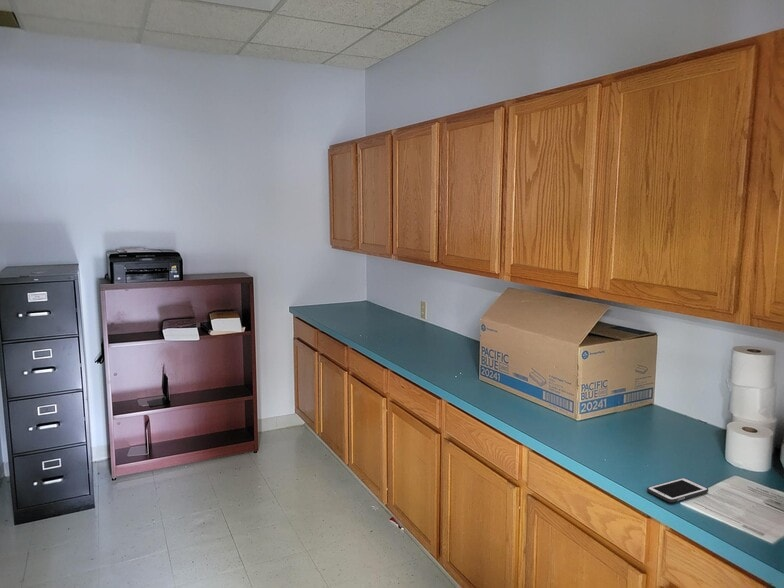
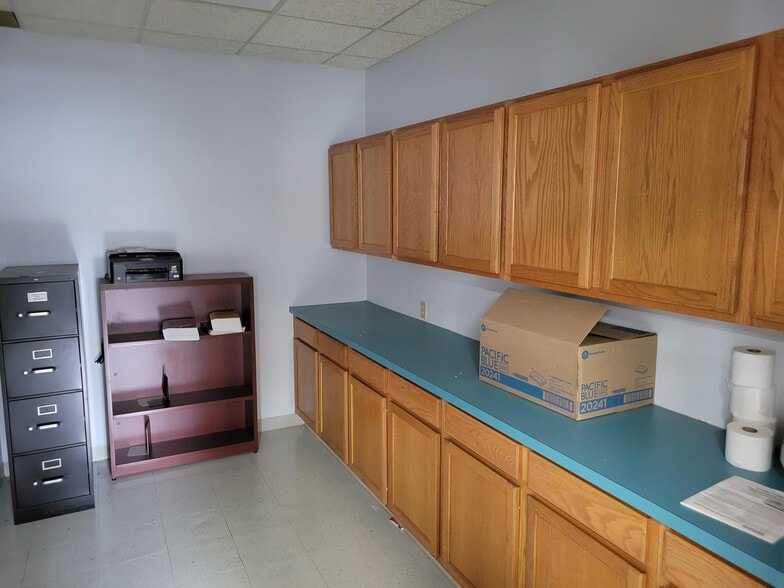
- cell phone (677, 489)
